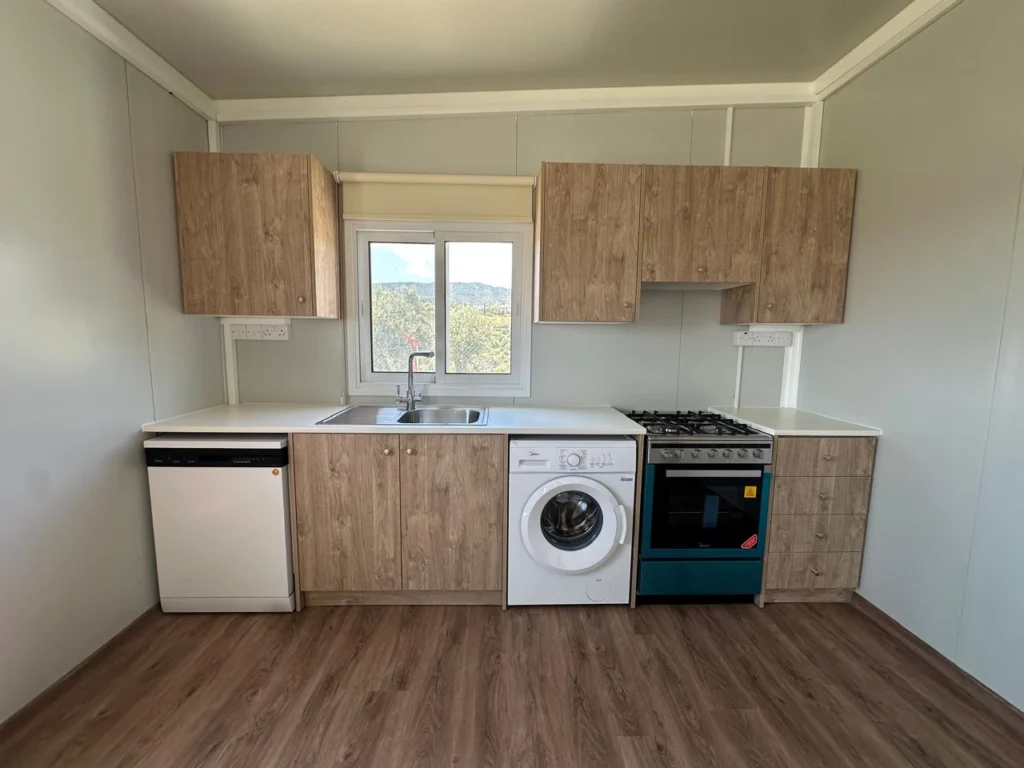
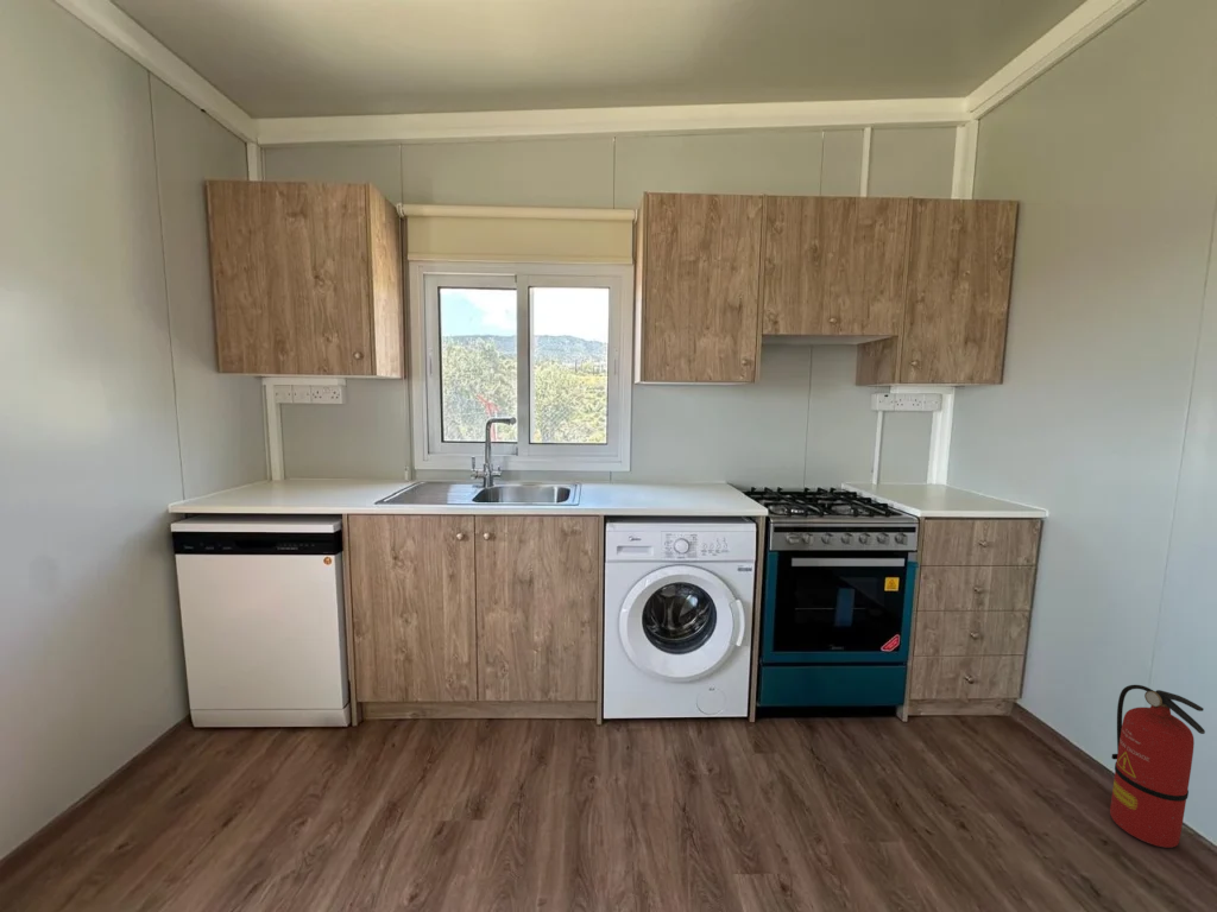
+ fire extinguisher (1152, 758)
